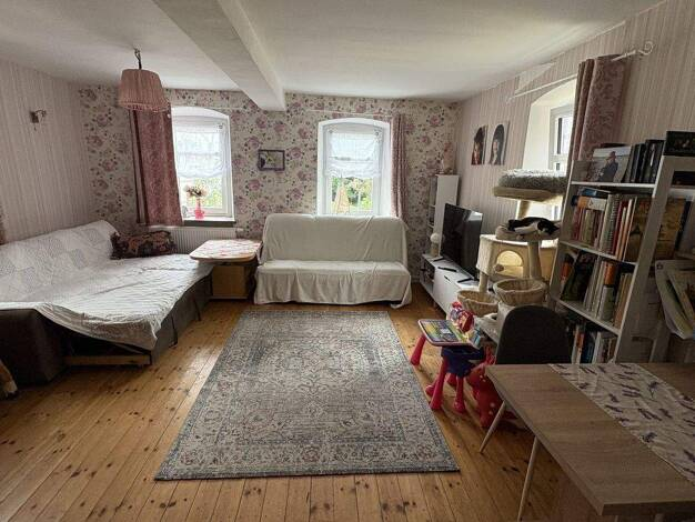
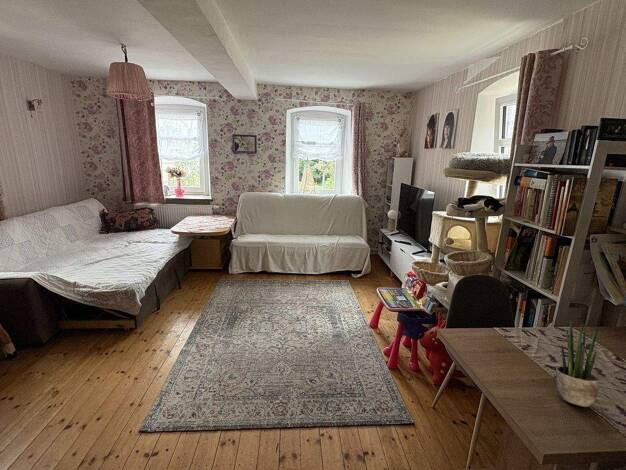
+ potted plant (578, 360)
